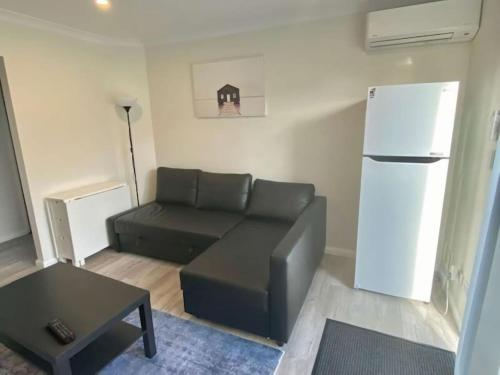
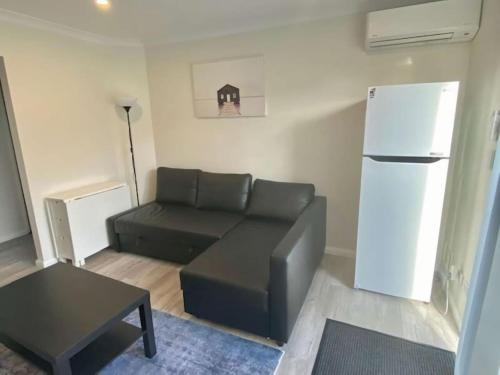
- remote control (61, 329)
